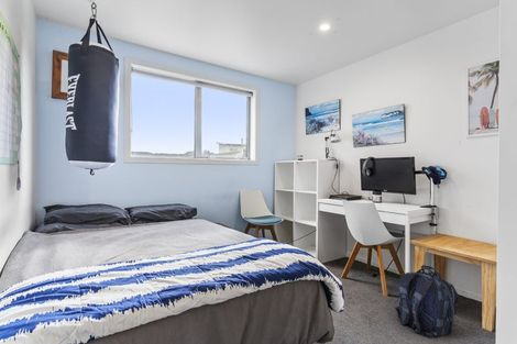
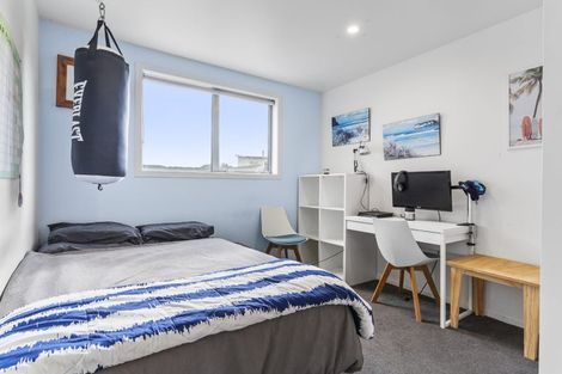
- backpack (425, 295)
